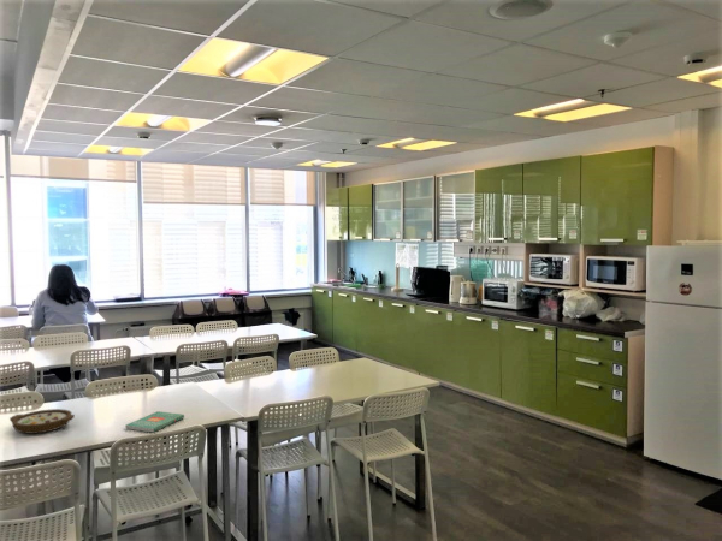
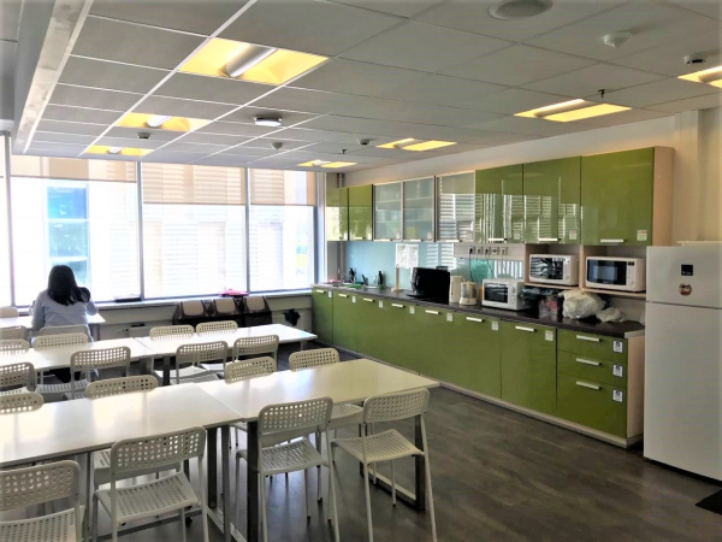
- book (155, 421)
- bowl (42, 421)
